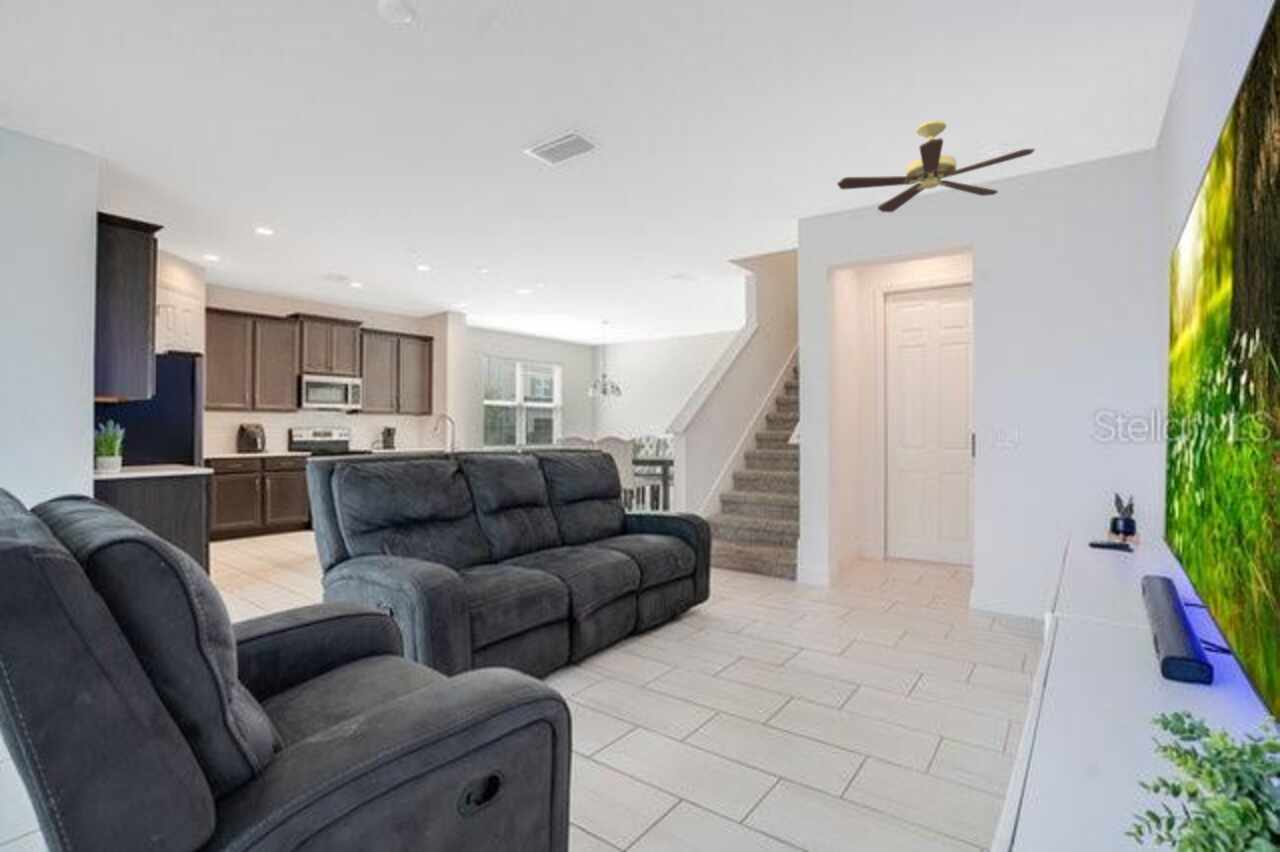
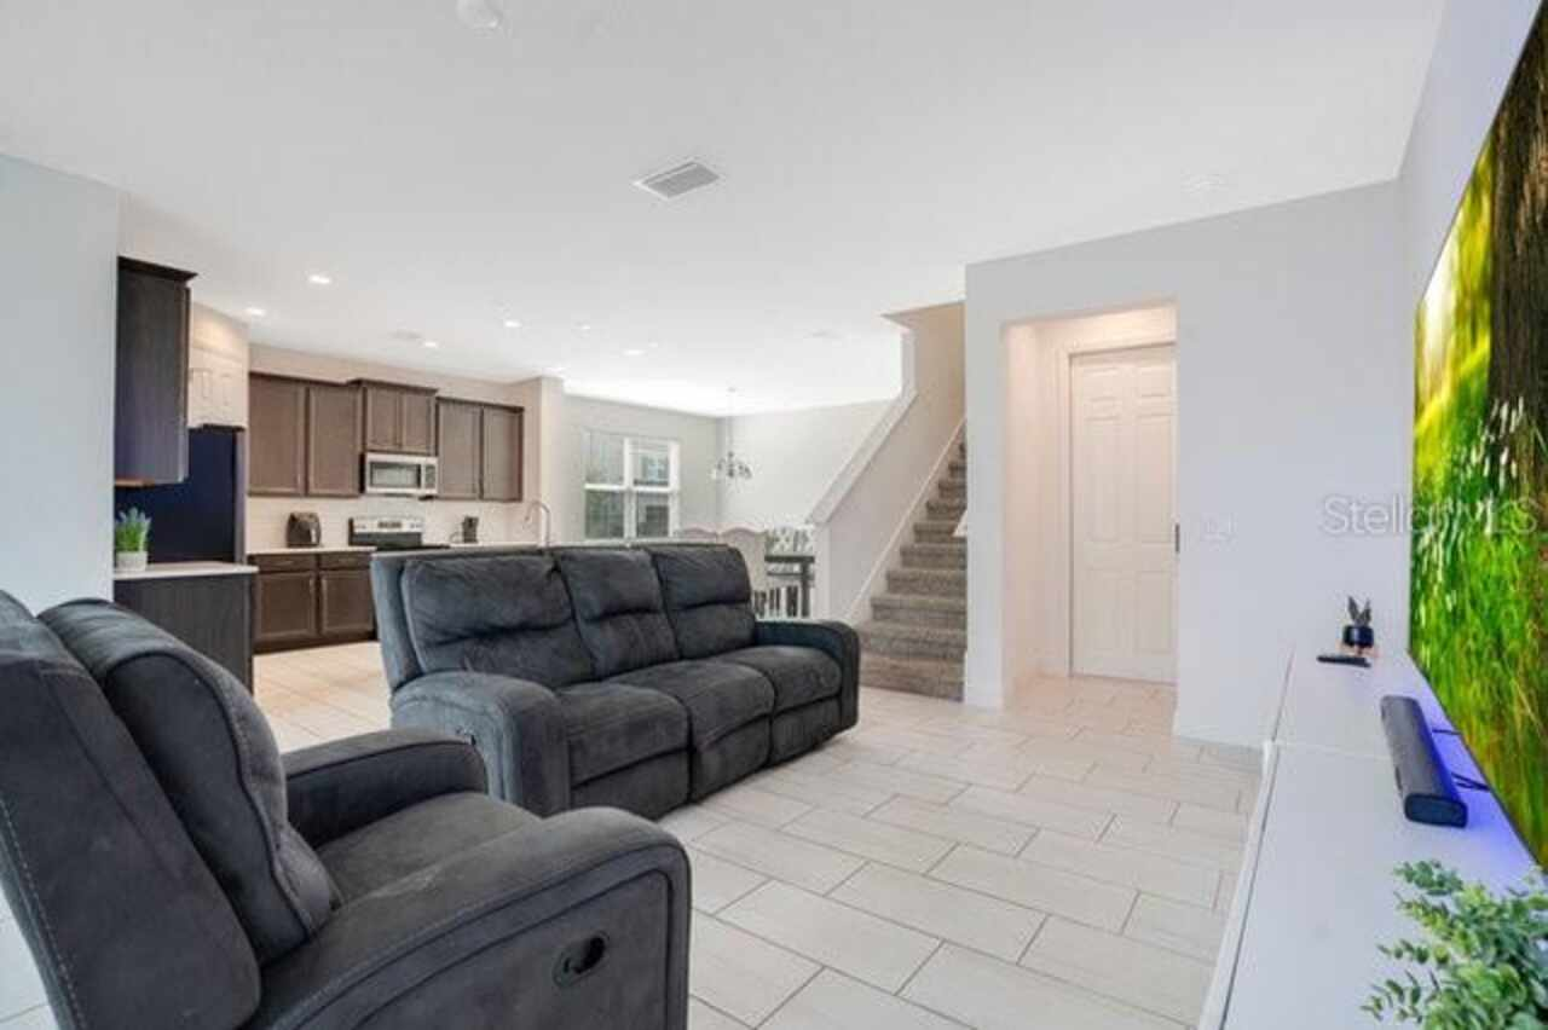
- ceiling fan (929, 153)
